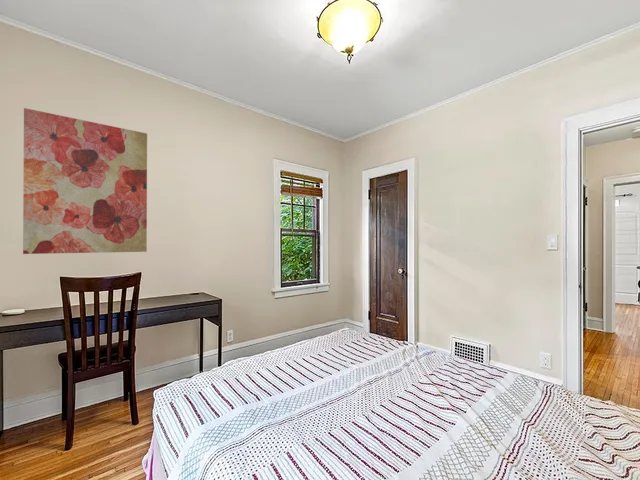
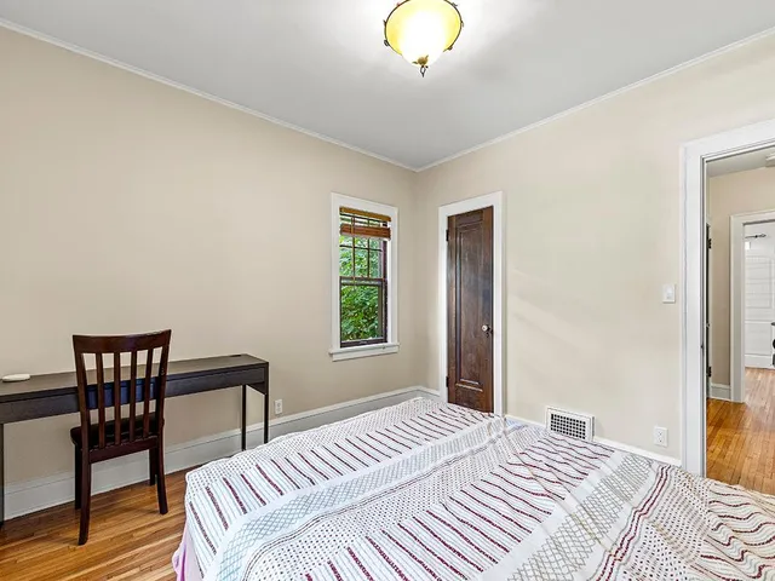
- wall art (91, 187)
